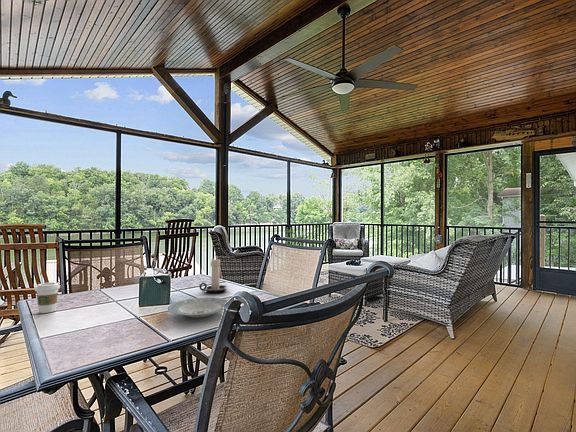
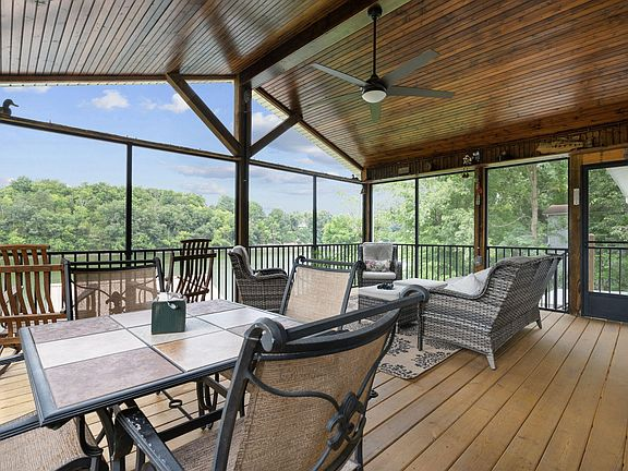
- coffee cup (47, 297)
- plate (200, 309)
- candle holder (213, 273)
